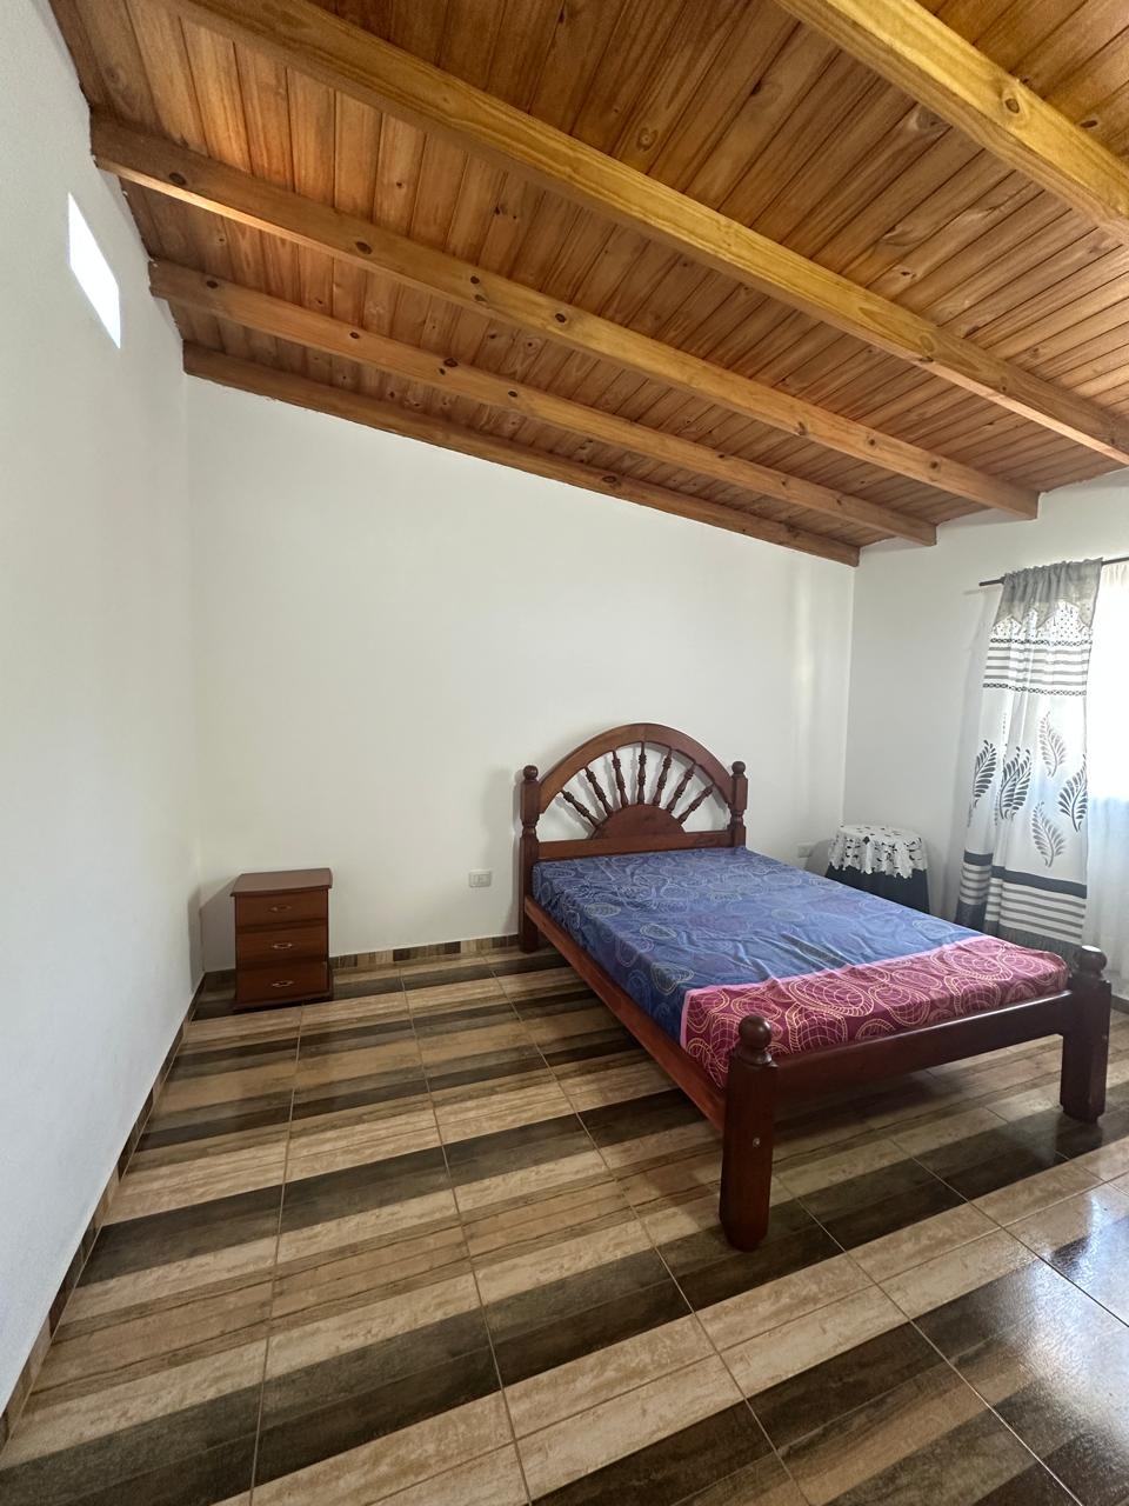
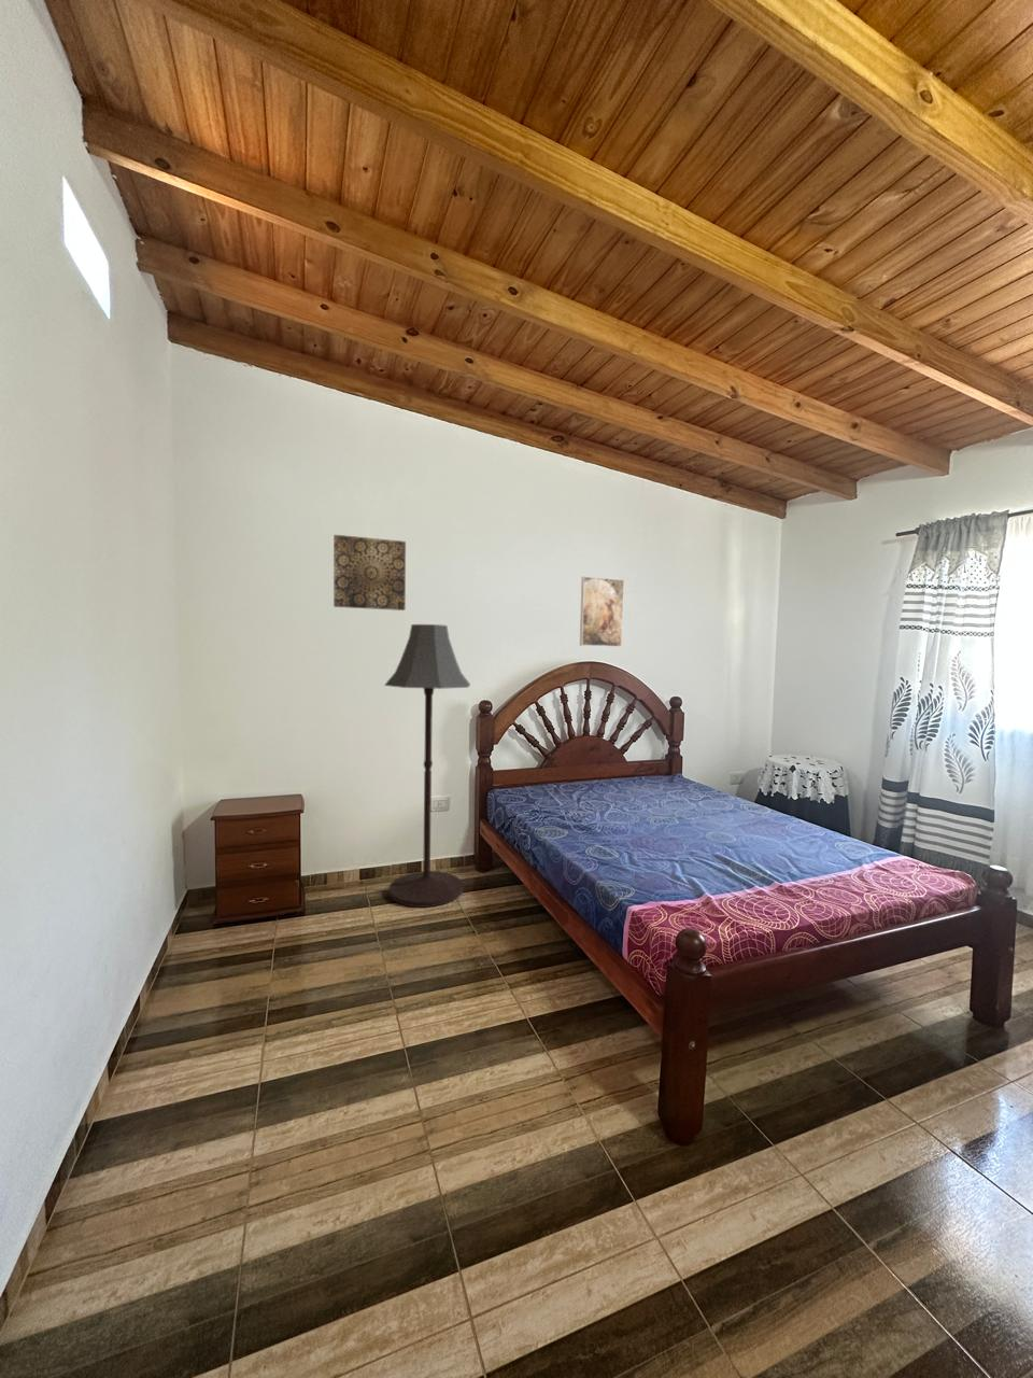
+ floor lamp (428, 758)
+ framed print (601, 612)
+ wall art (370, 573)
